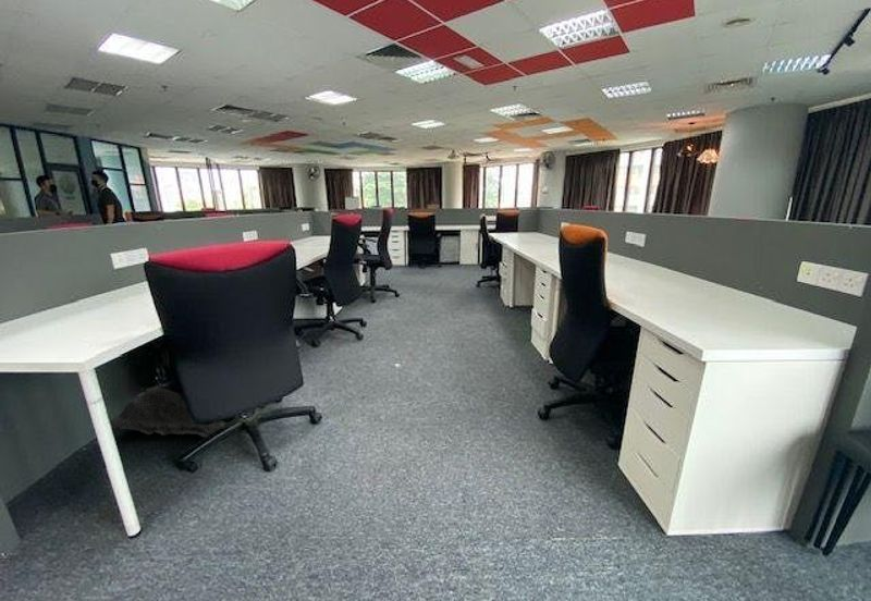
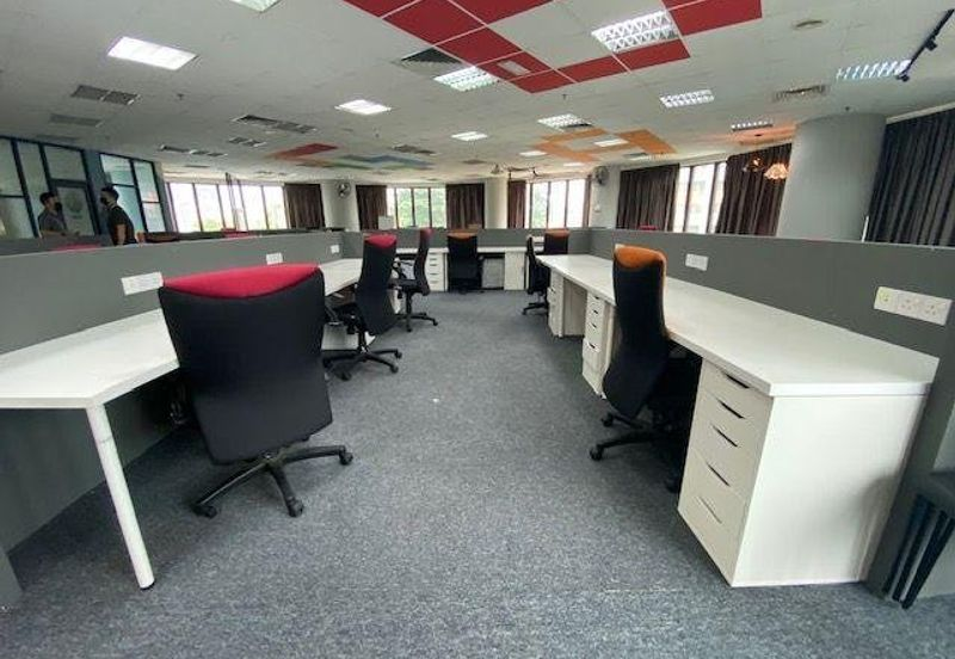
- buddha head (176, 400)
